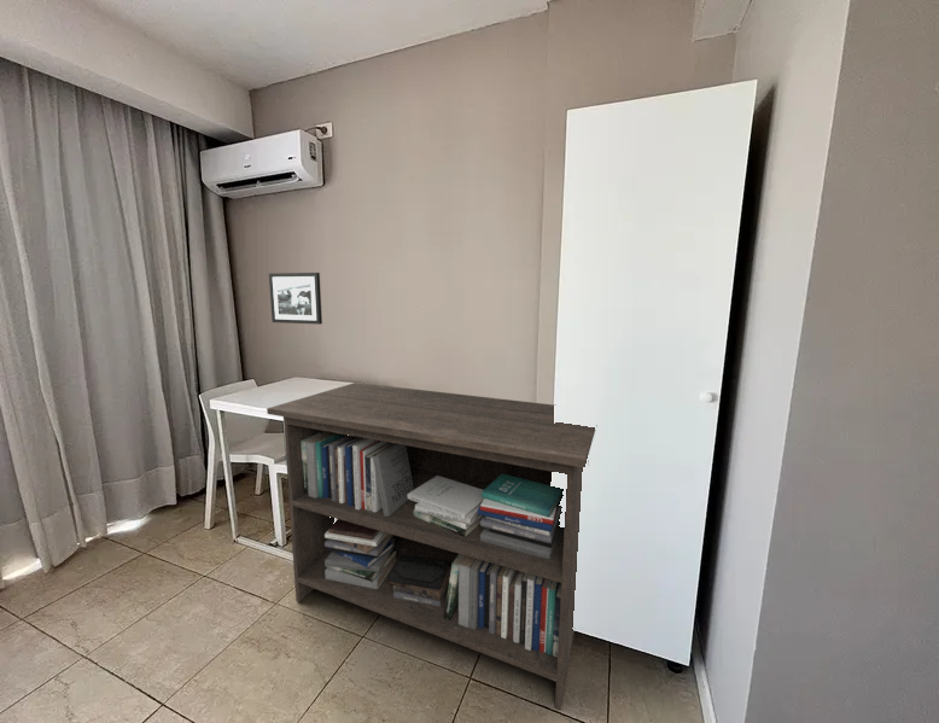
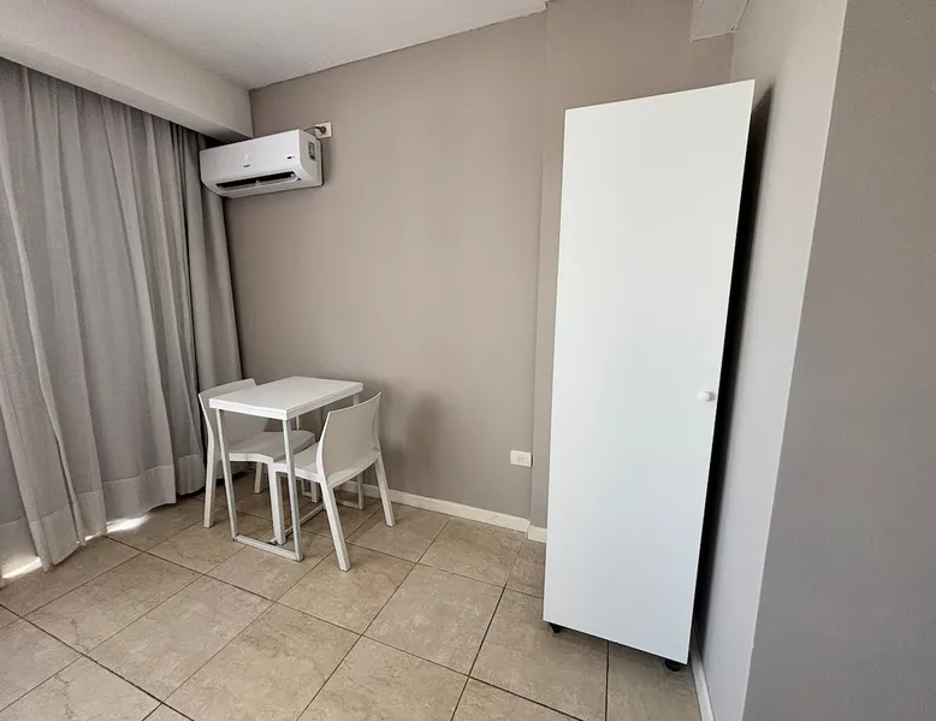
- picture frame (294, 298)
- storage cabinet (434, 511)
